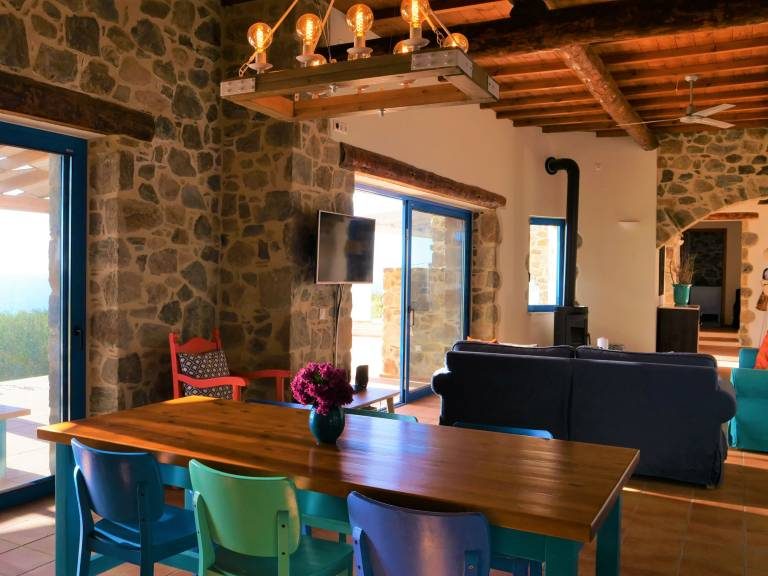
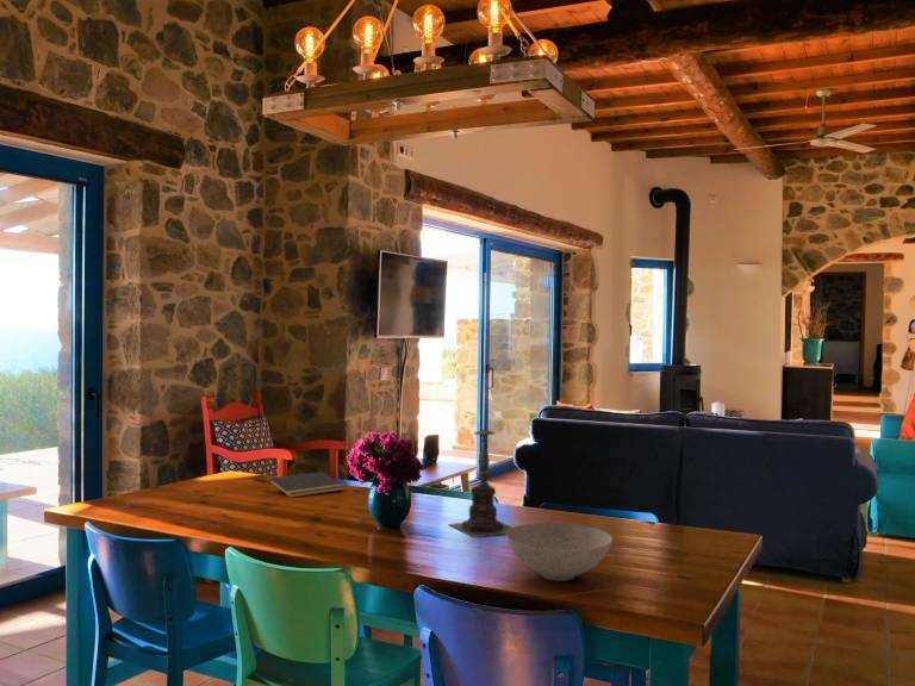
+ notepad (306, 484)
+ candle holder (485, 472)
+ bowl (558, 555)
